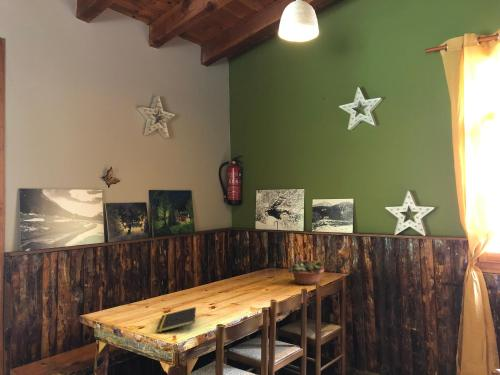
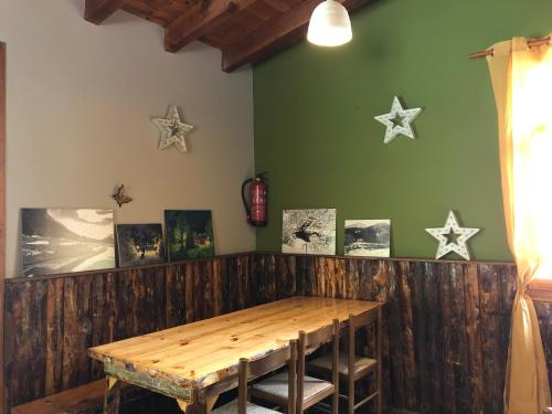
- succulent planter (306, 268)
- notepad (177, 318)
